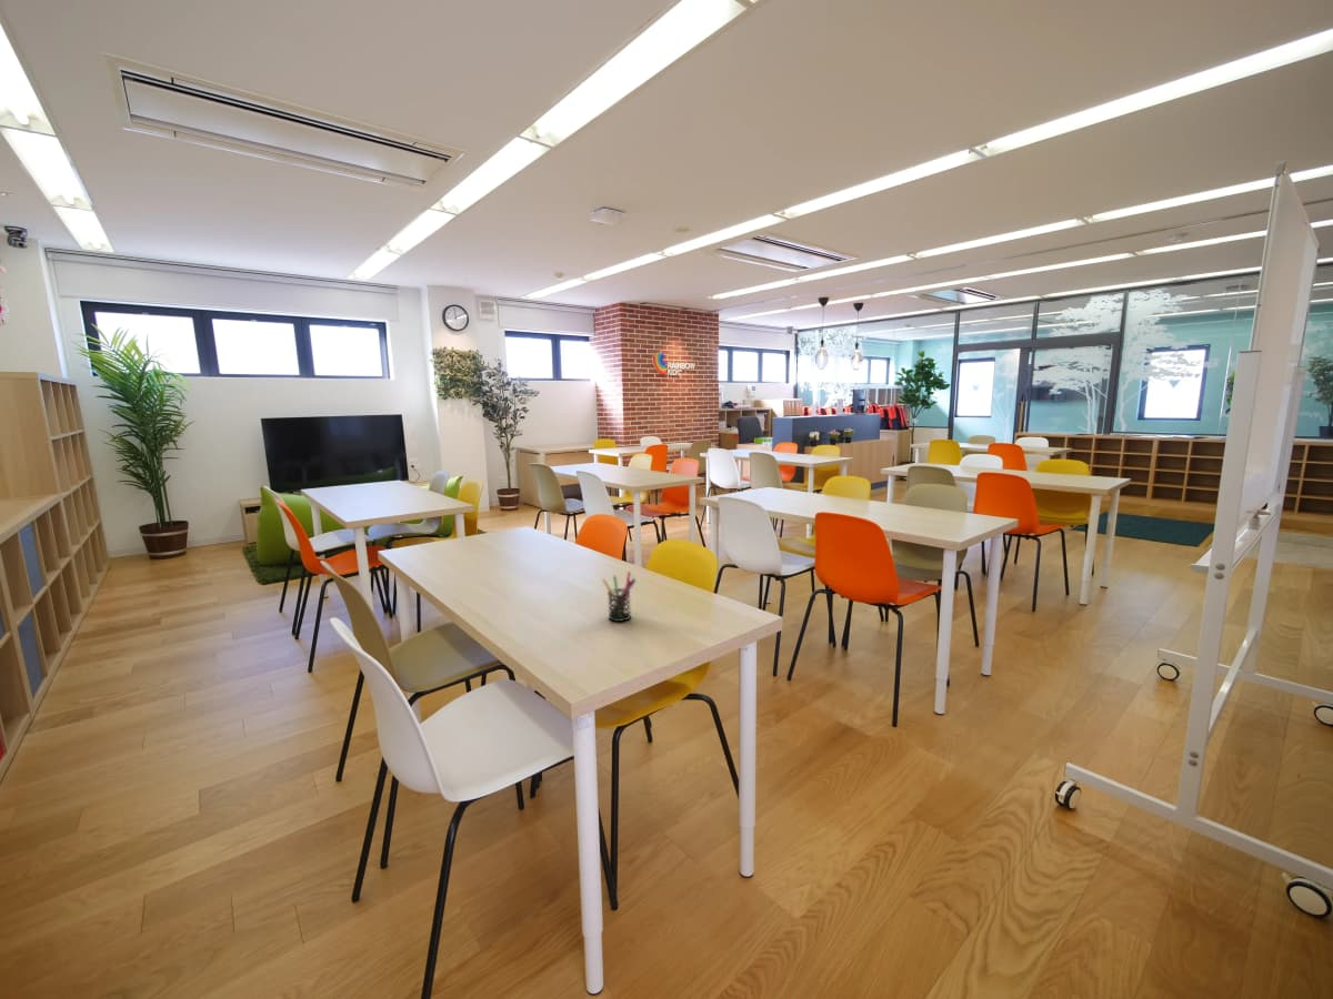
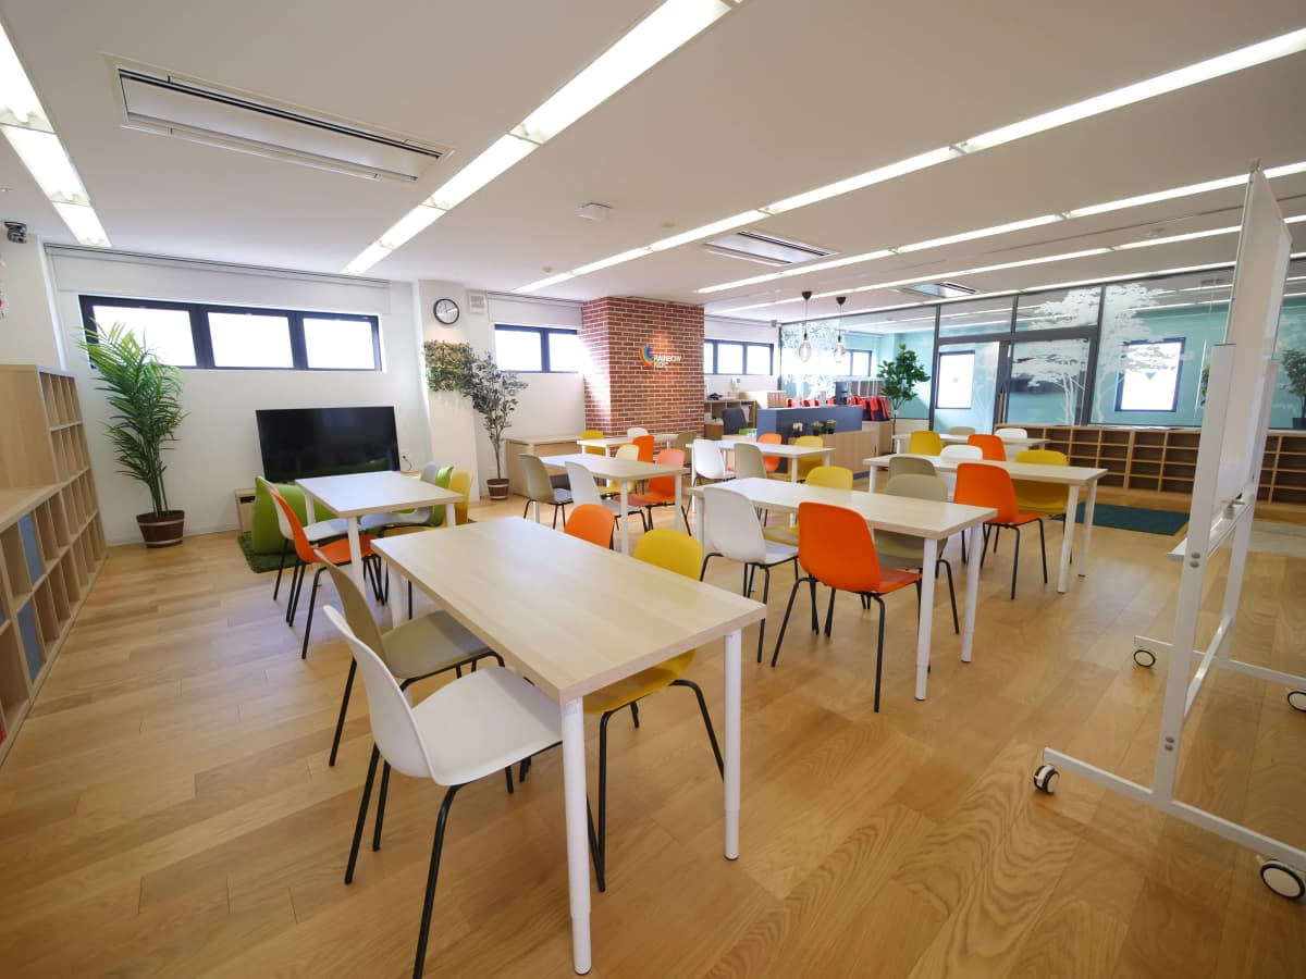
- pen holder (619, 595)
